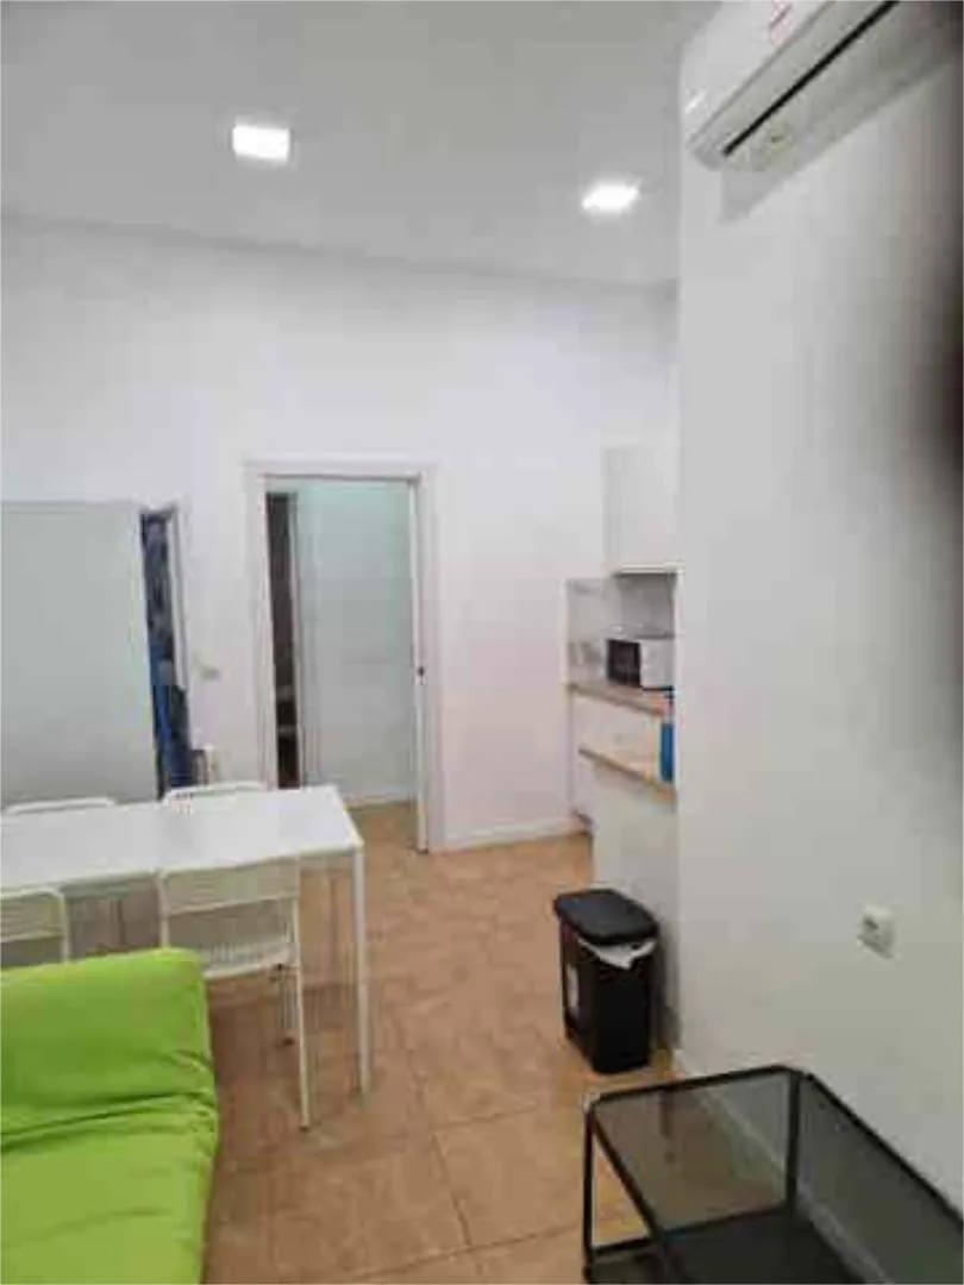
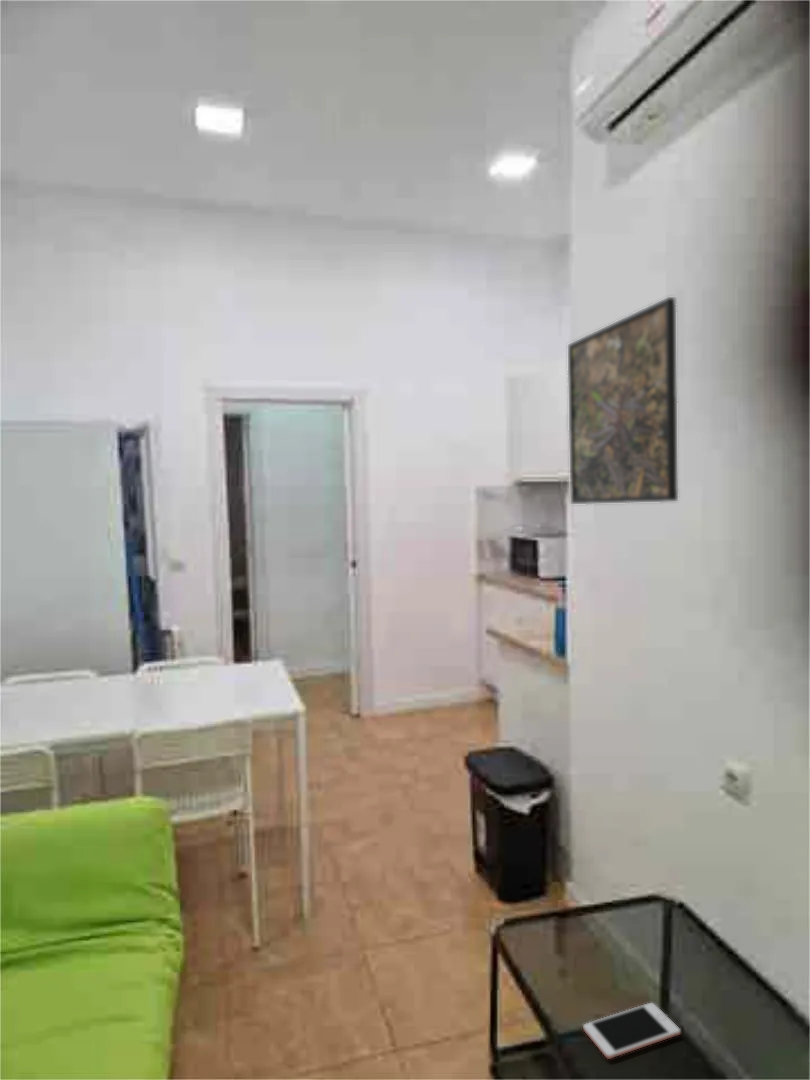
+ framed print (616, 413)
+ cell phone (631, 1029)
